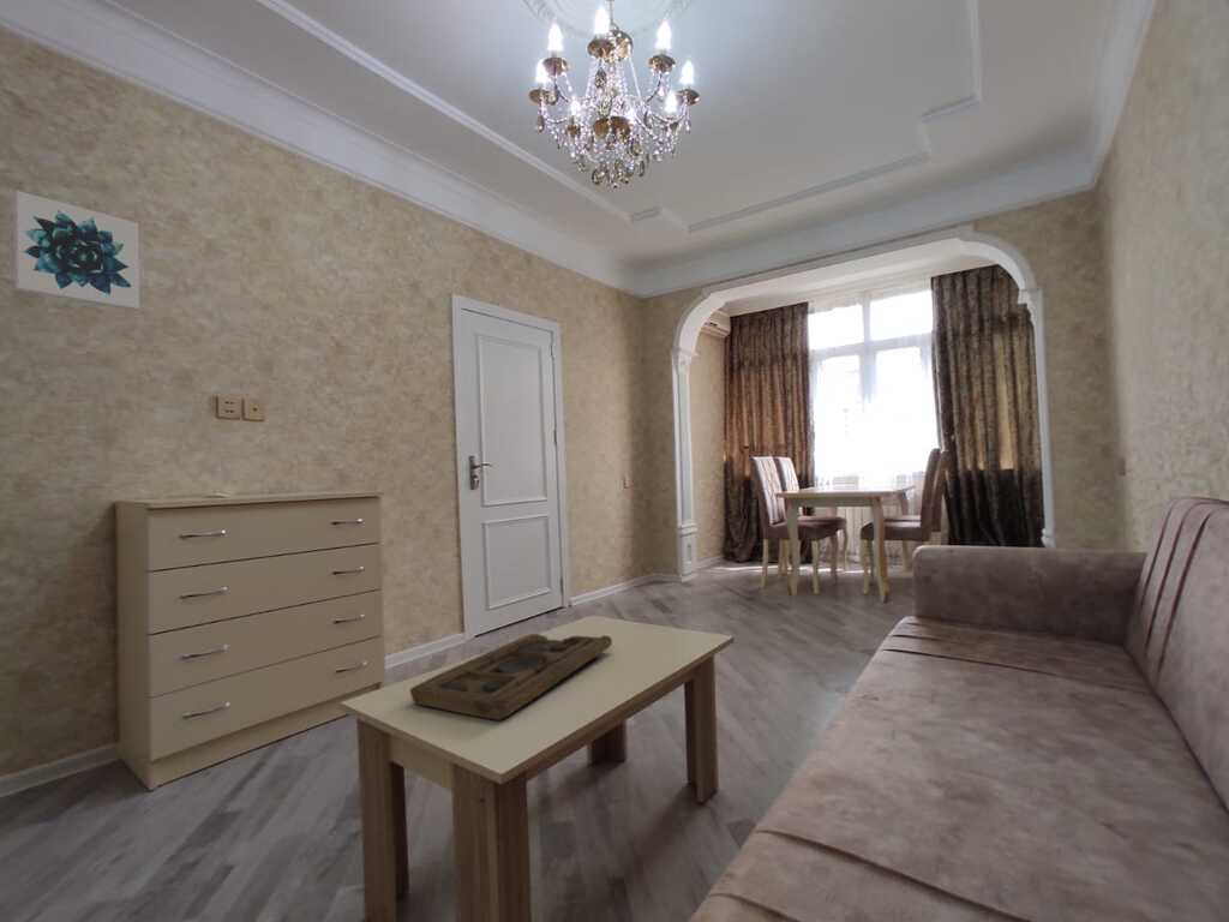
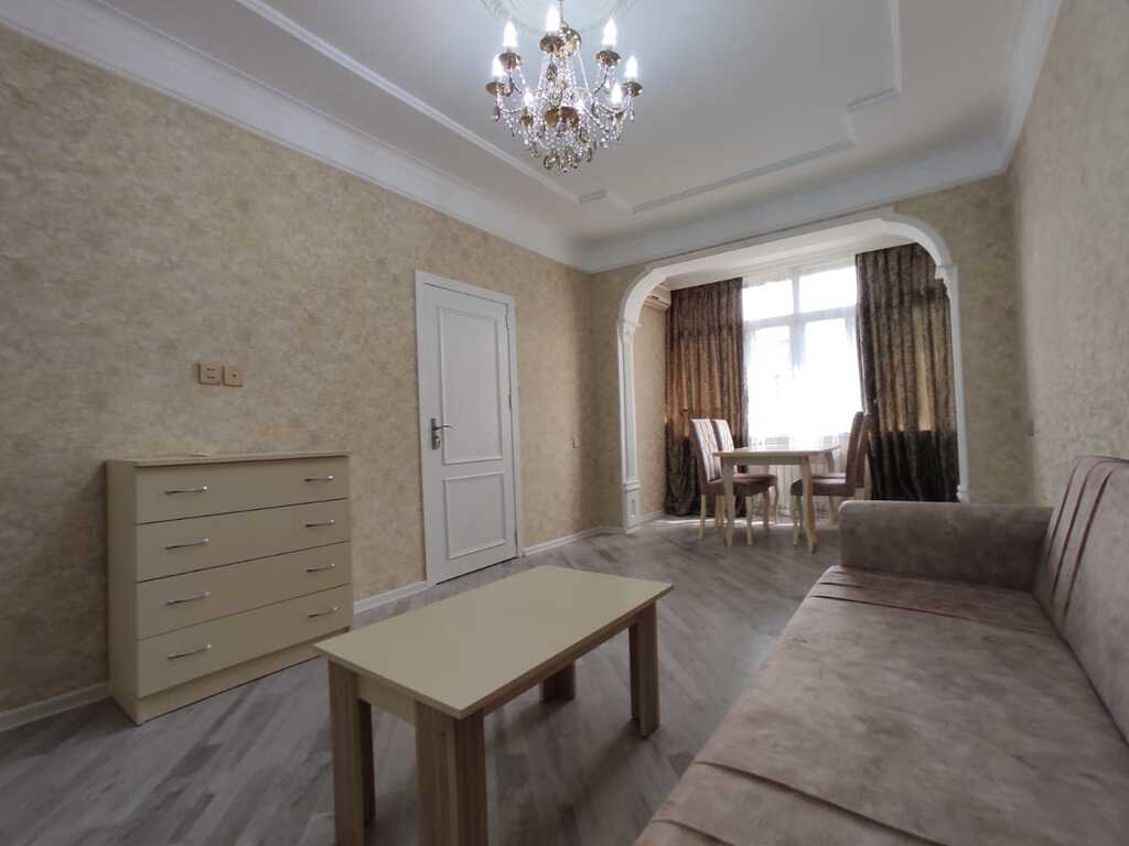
- decorative tray (521, 665)
- wall art (79, 255)
